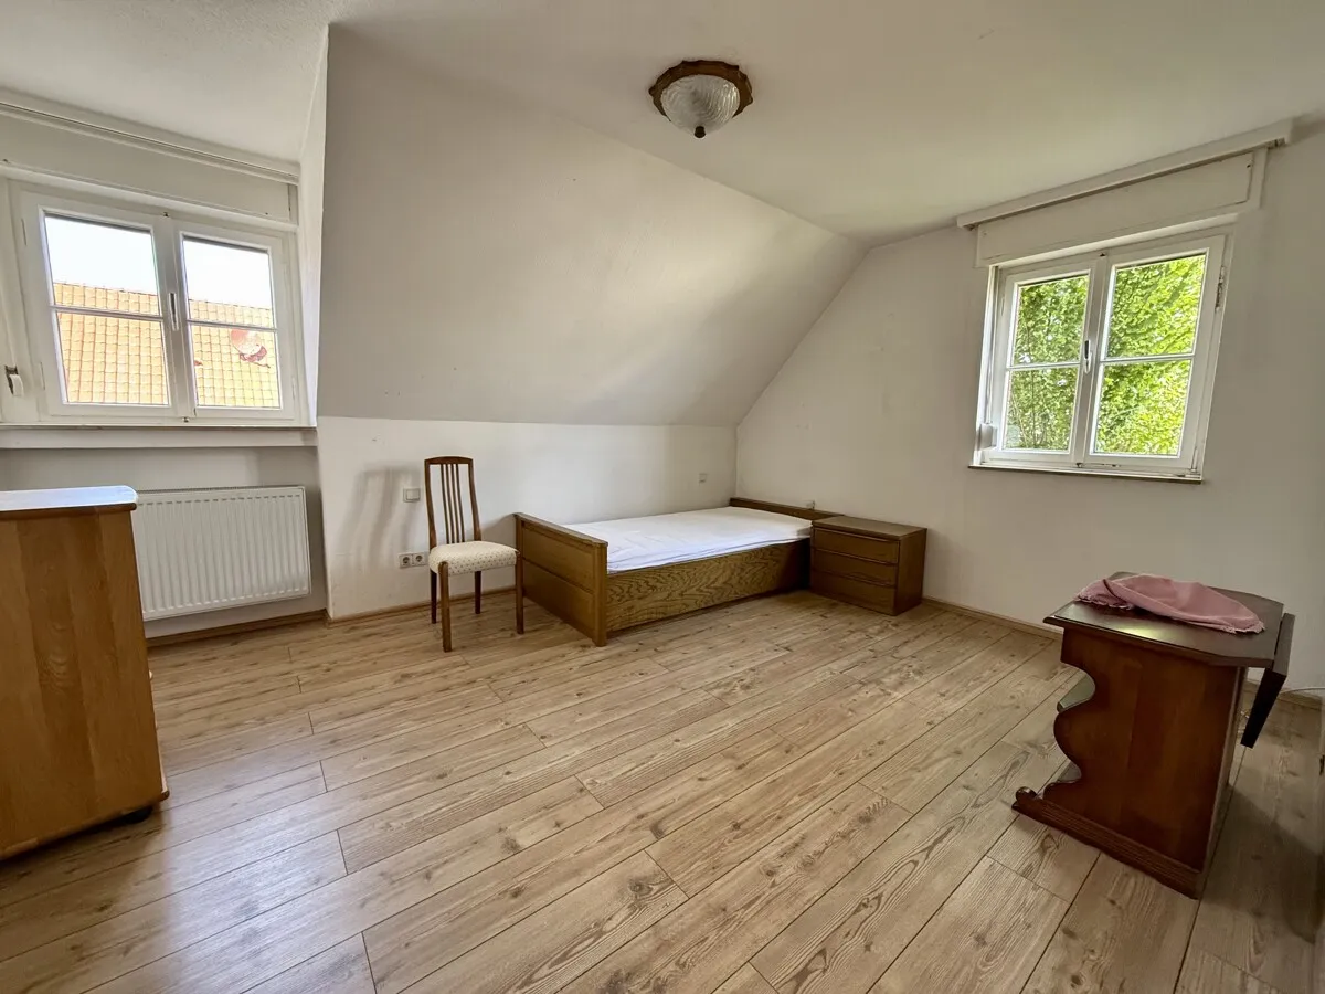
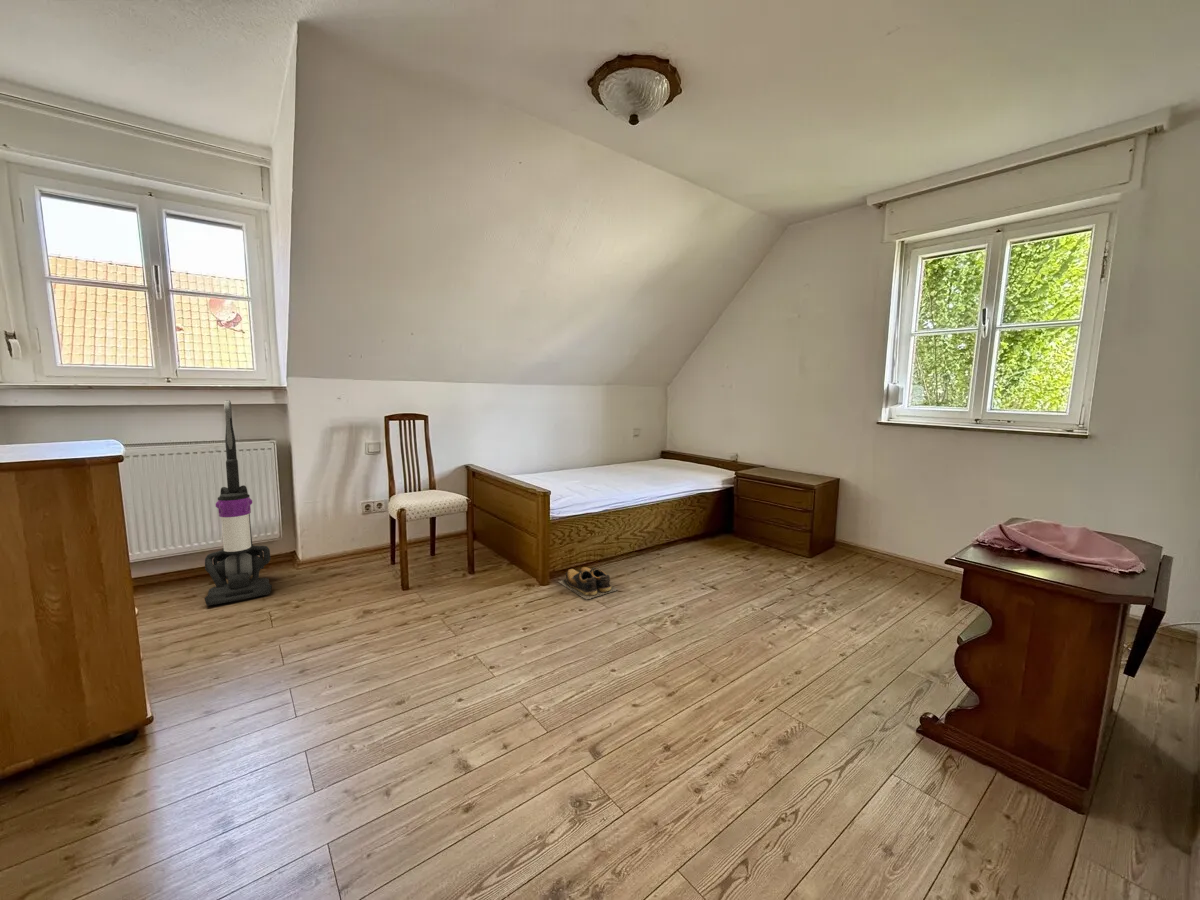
+ vacuum cleaner (233, 496)
+ shoes (587, 577)
